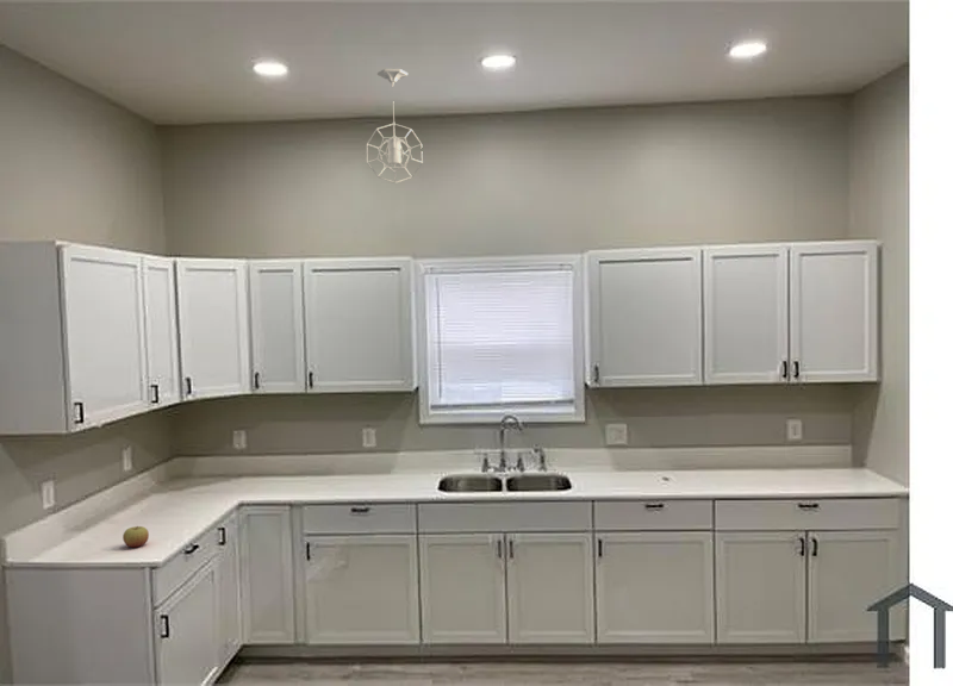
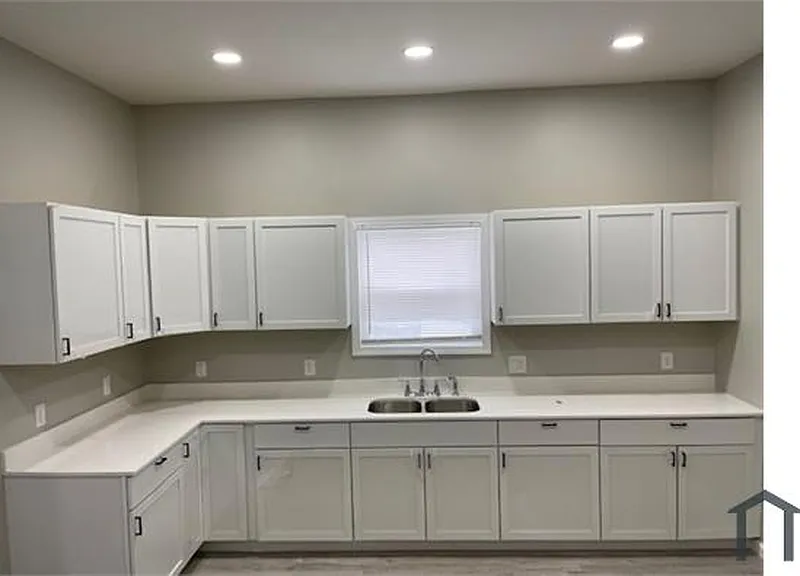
- apple (136, 536)
- pendant light (393, 127)
